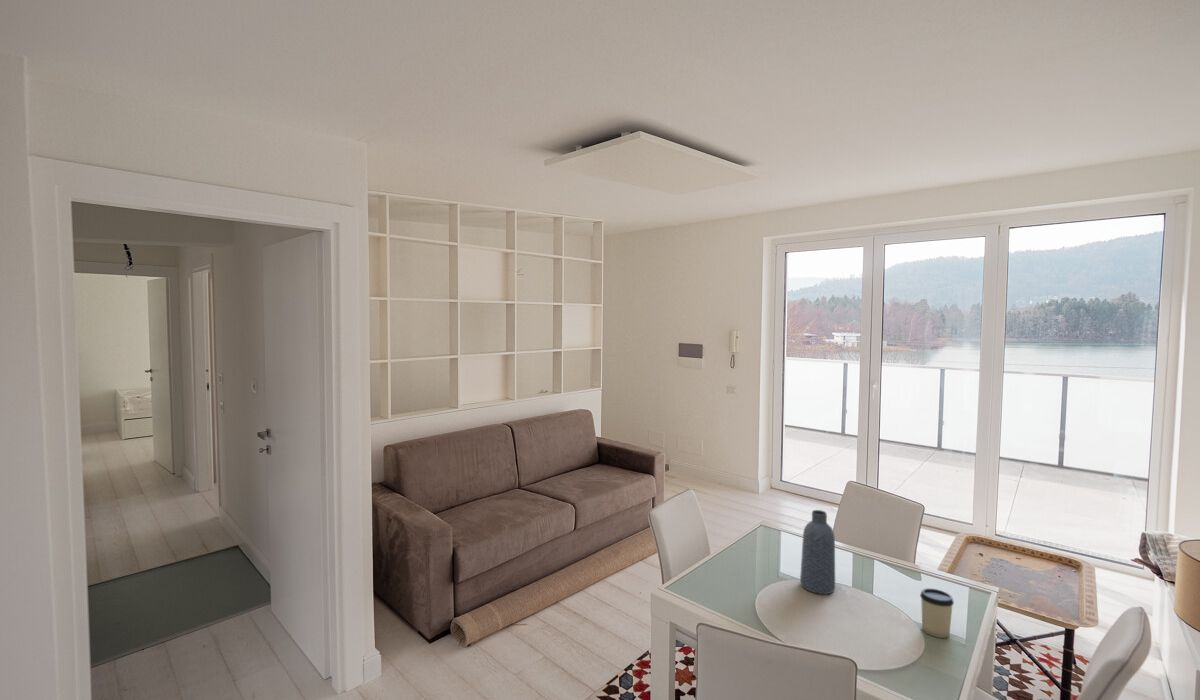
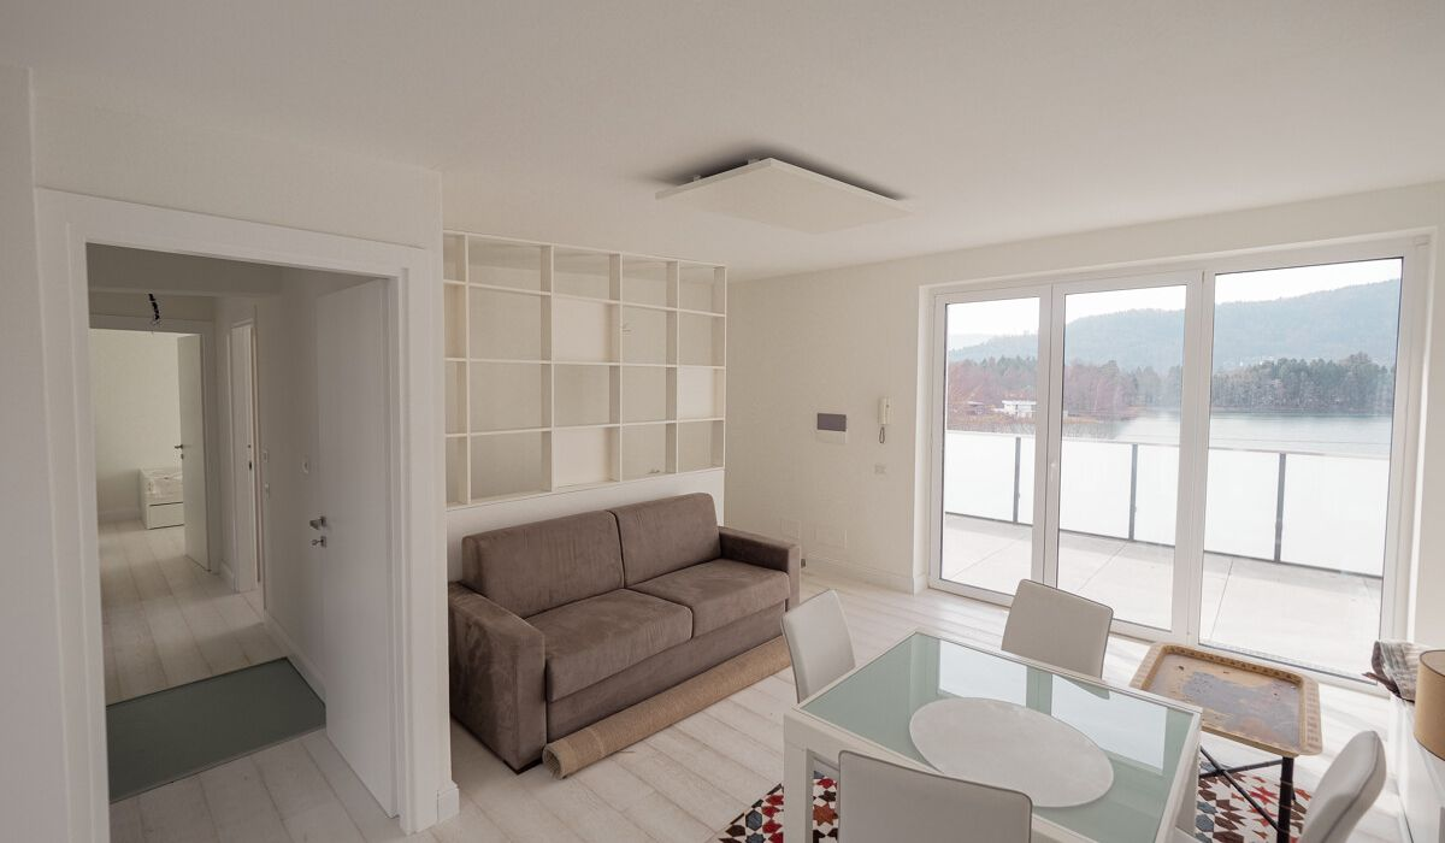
- cup (936, 612)
- vase (818, 549)
